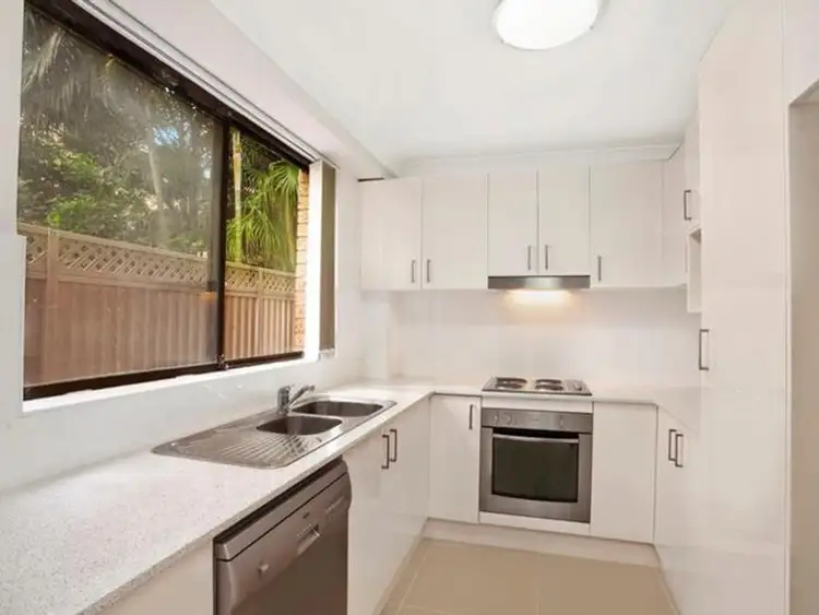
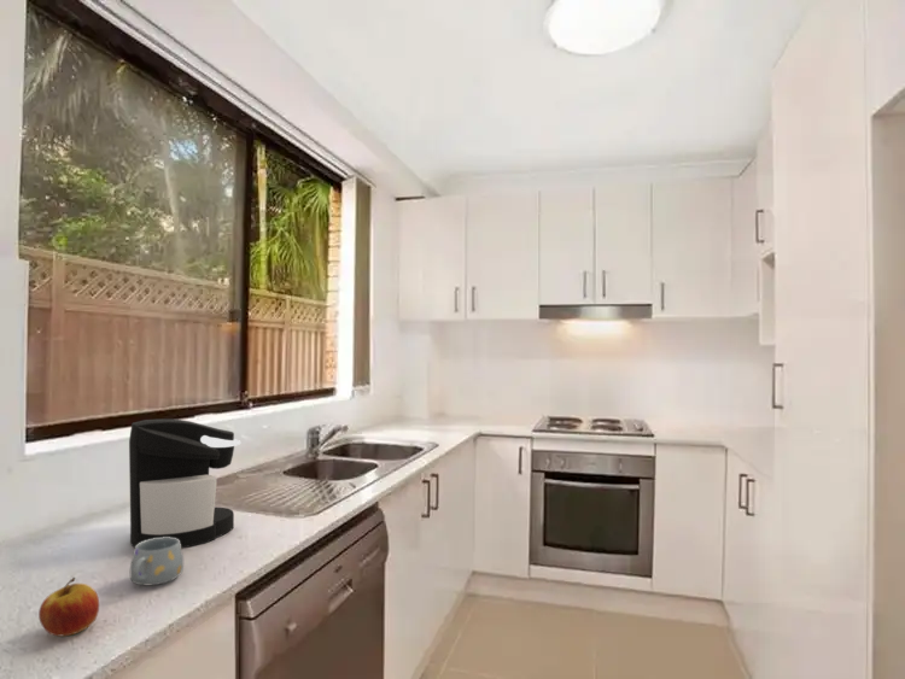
+ apple (69, 604)
+ coffee maker (187, 475)
+ mug (152, 564)
